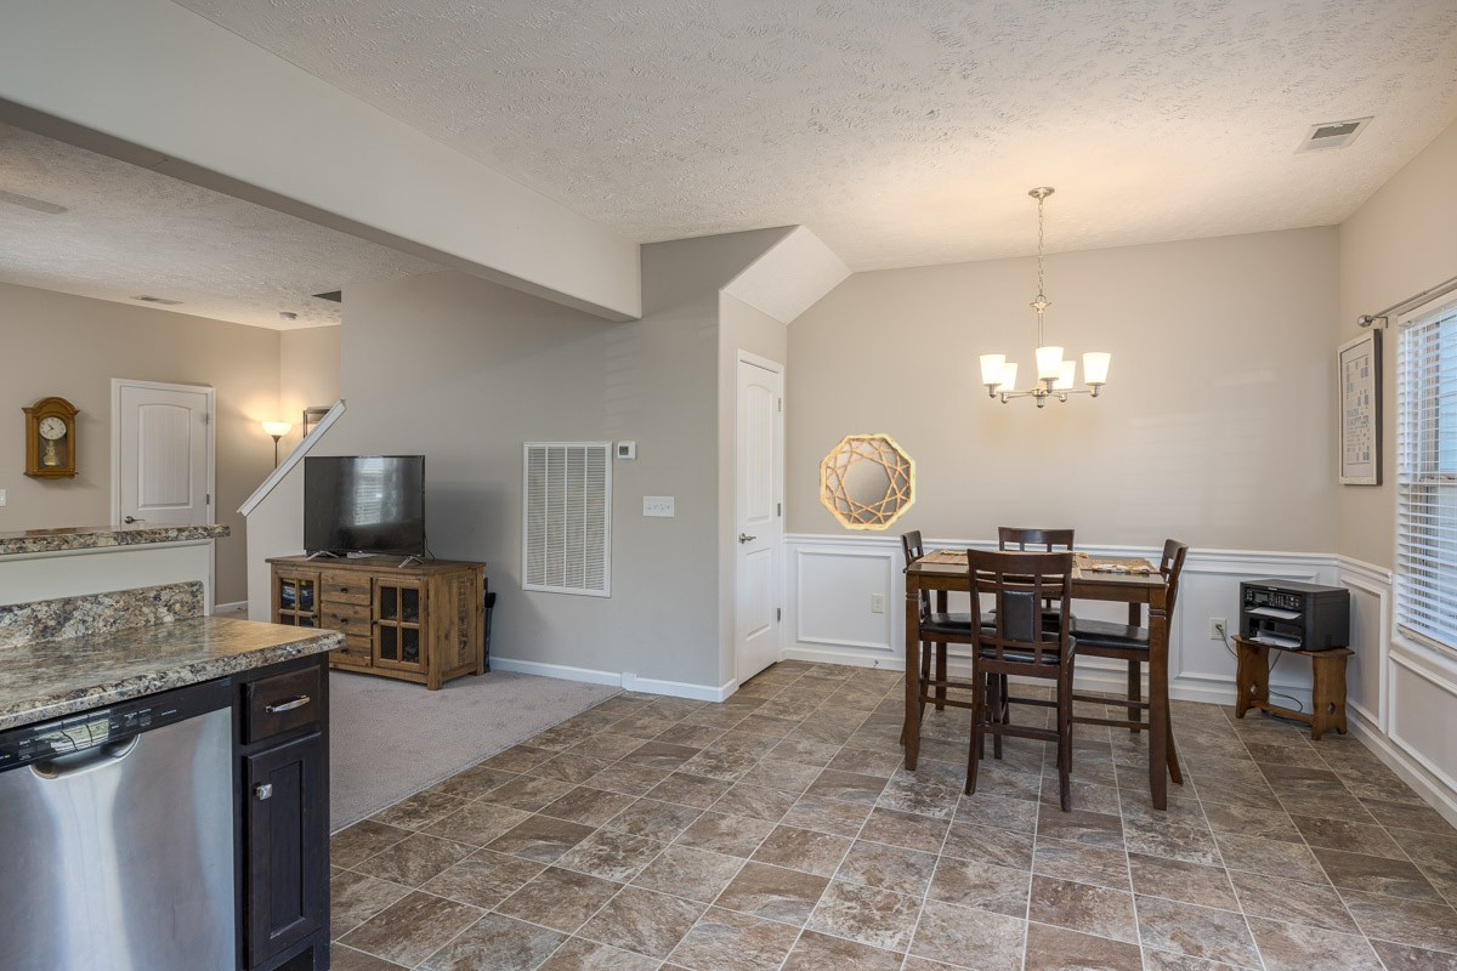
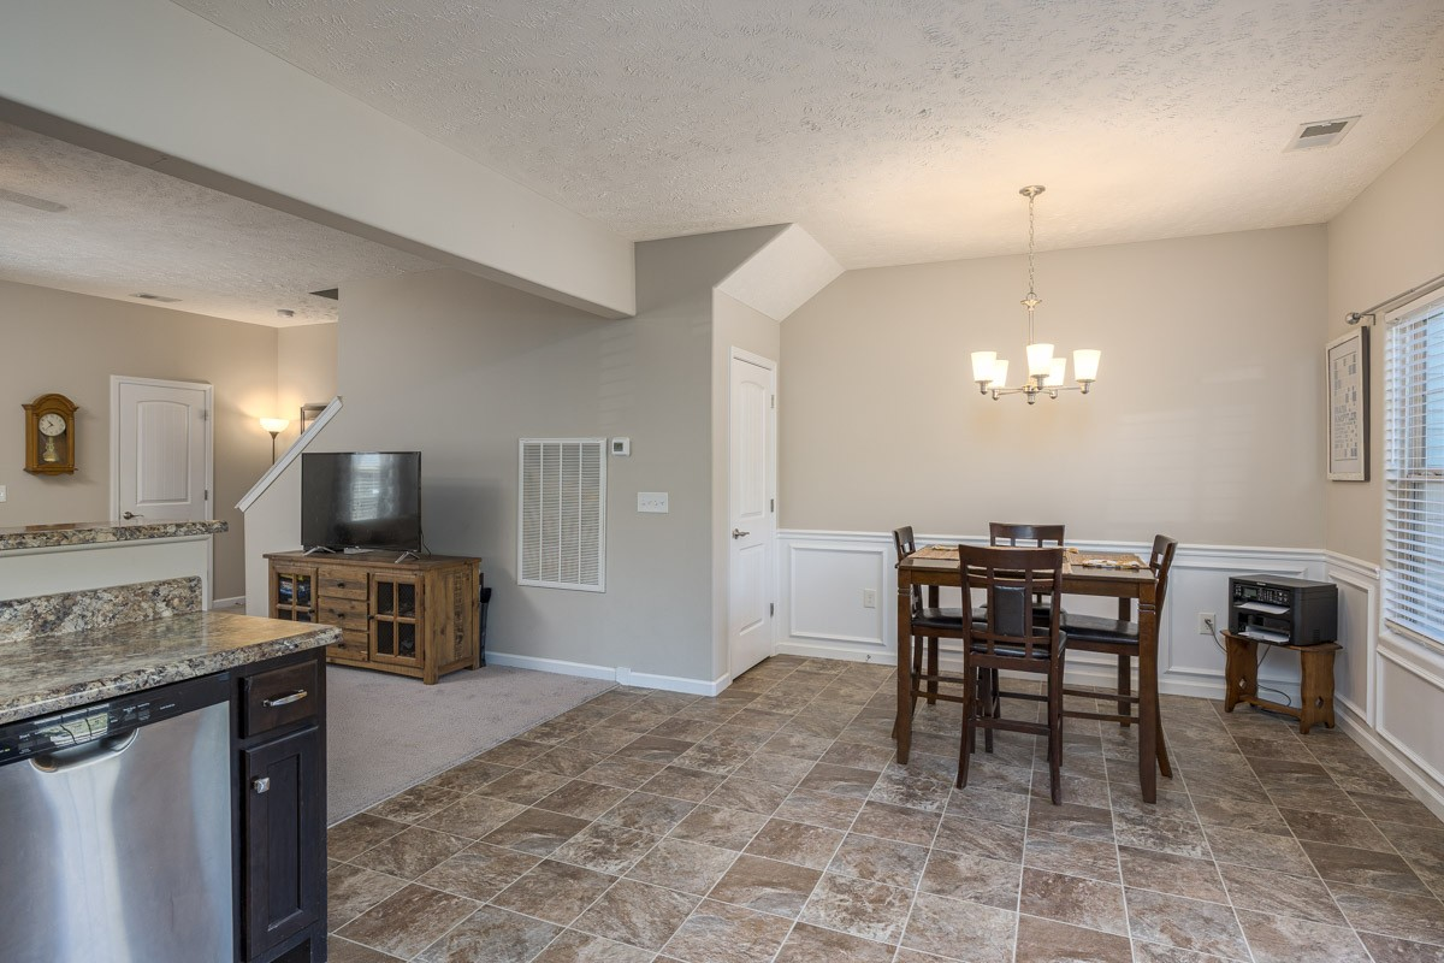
- home mirror (866, 482)
